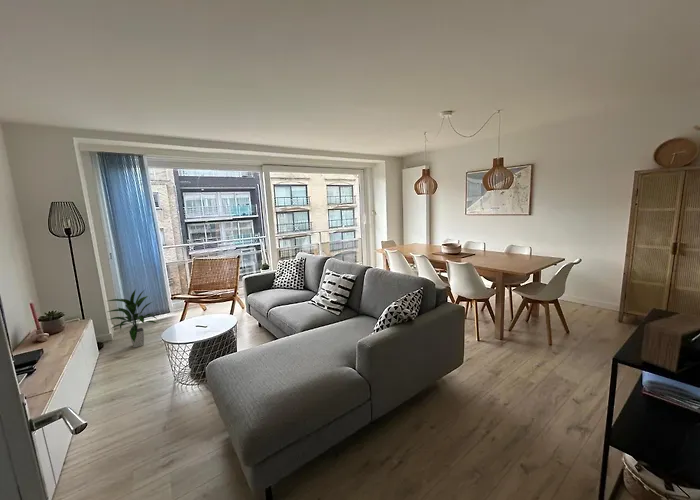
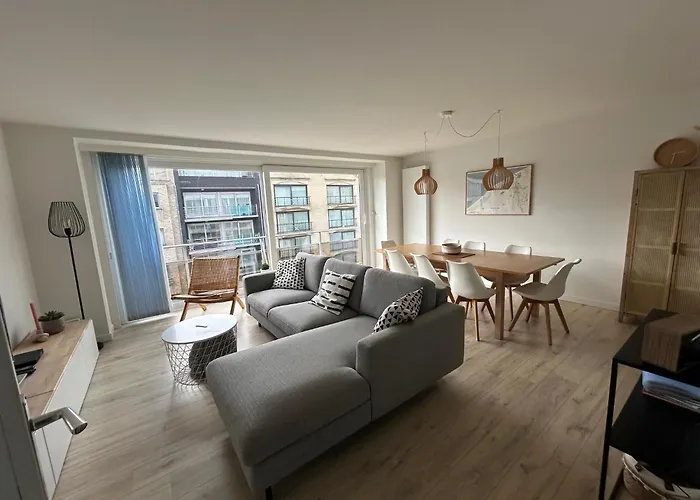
- indoor plant (132, 318)
